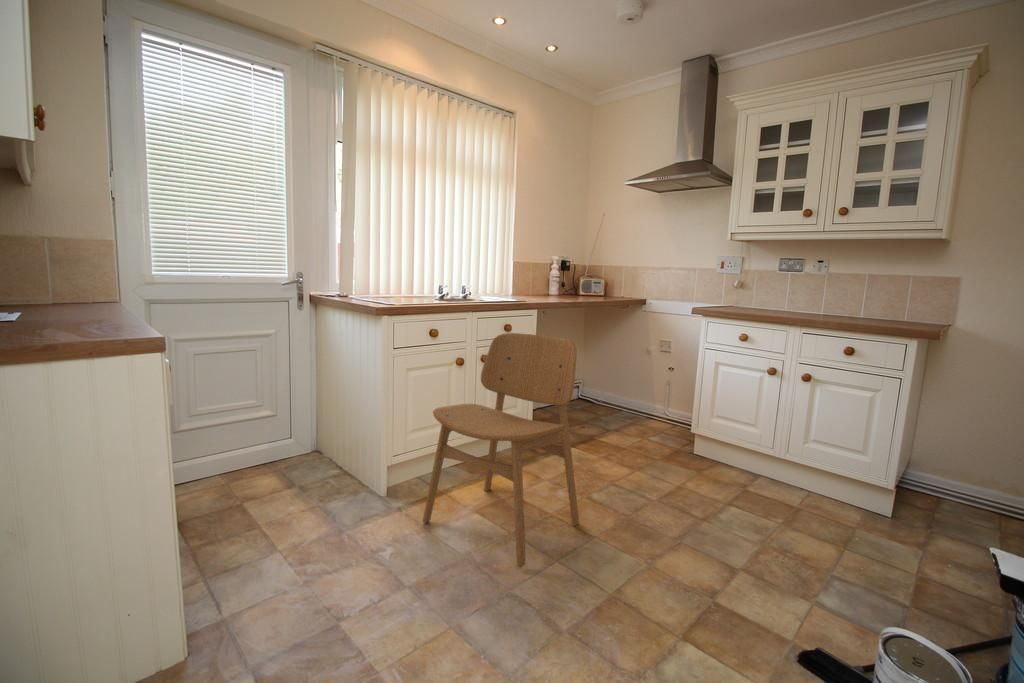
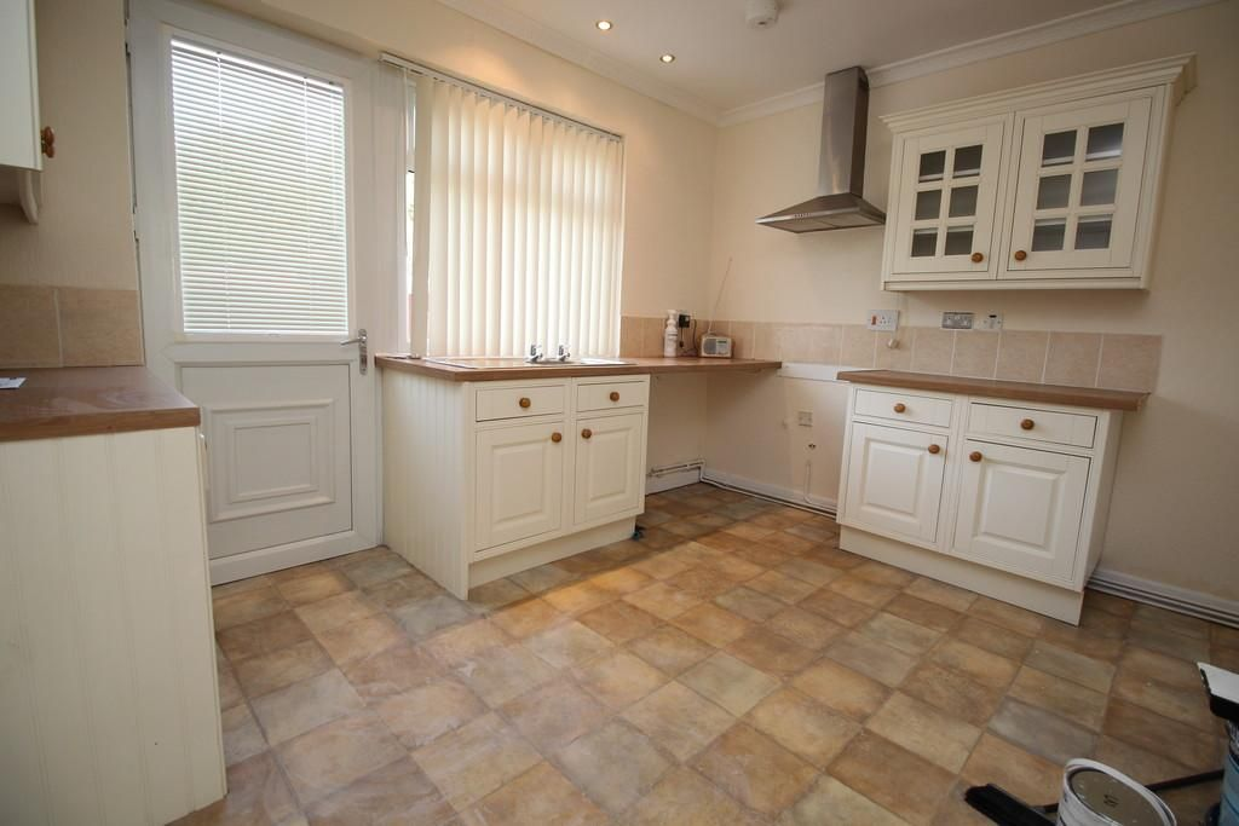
- dining chair (505, 433)
